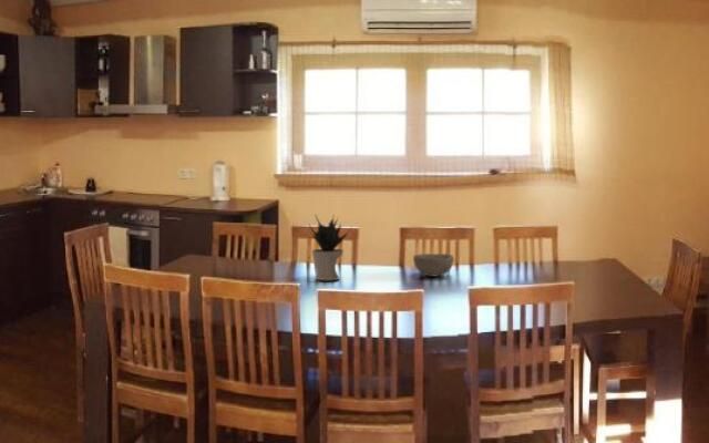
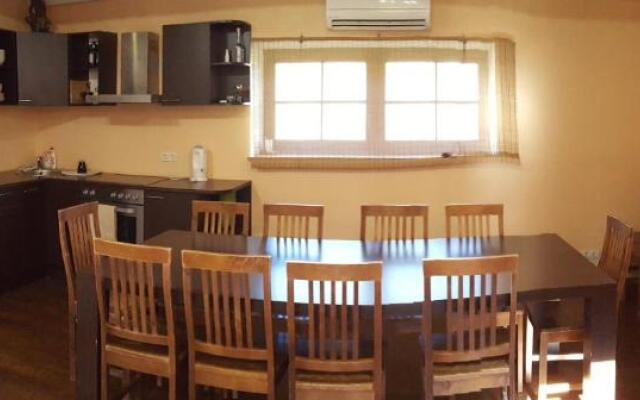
- potted plant (329, 246)
- bowl (433, 265)
